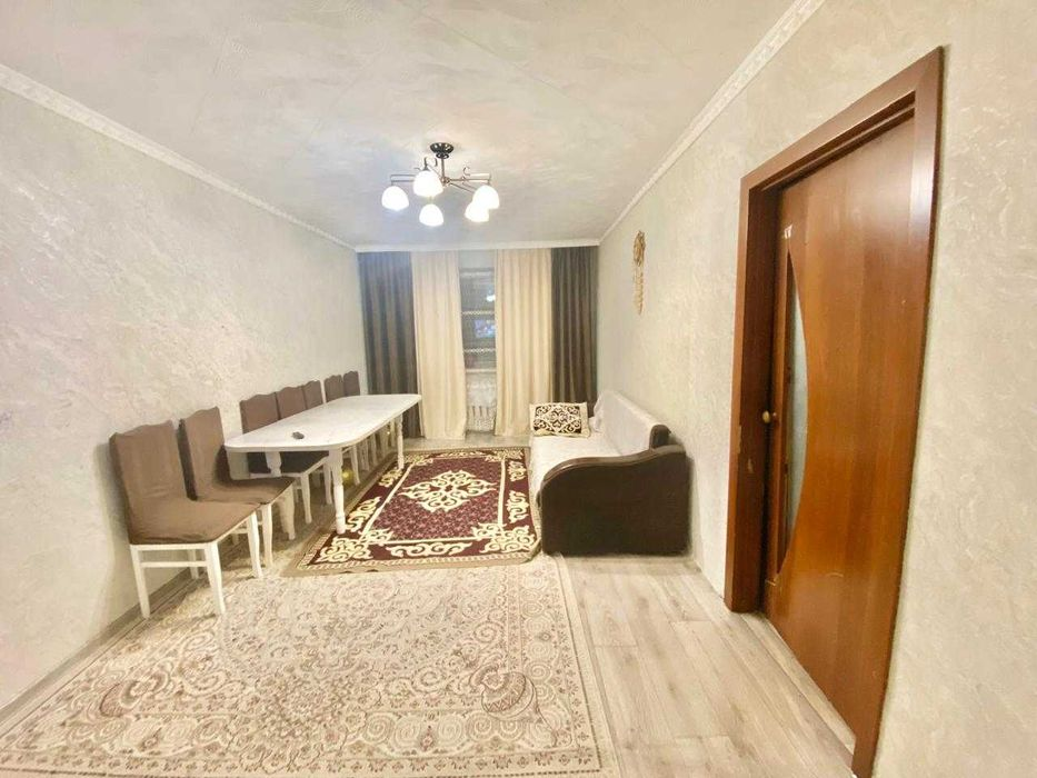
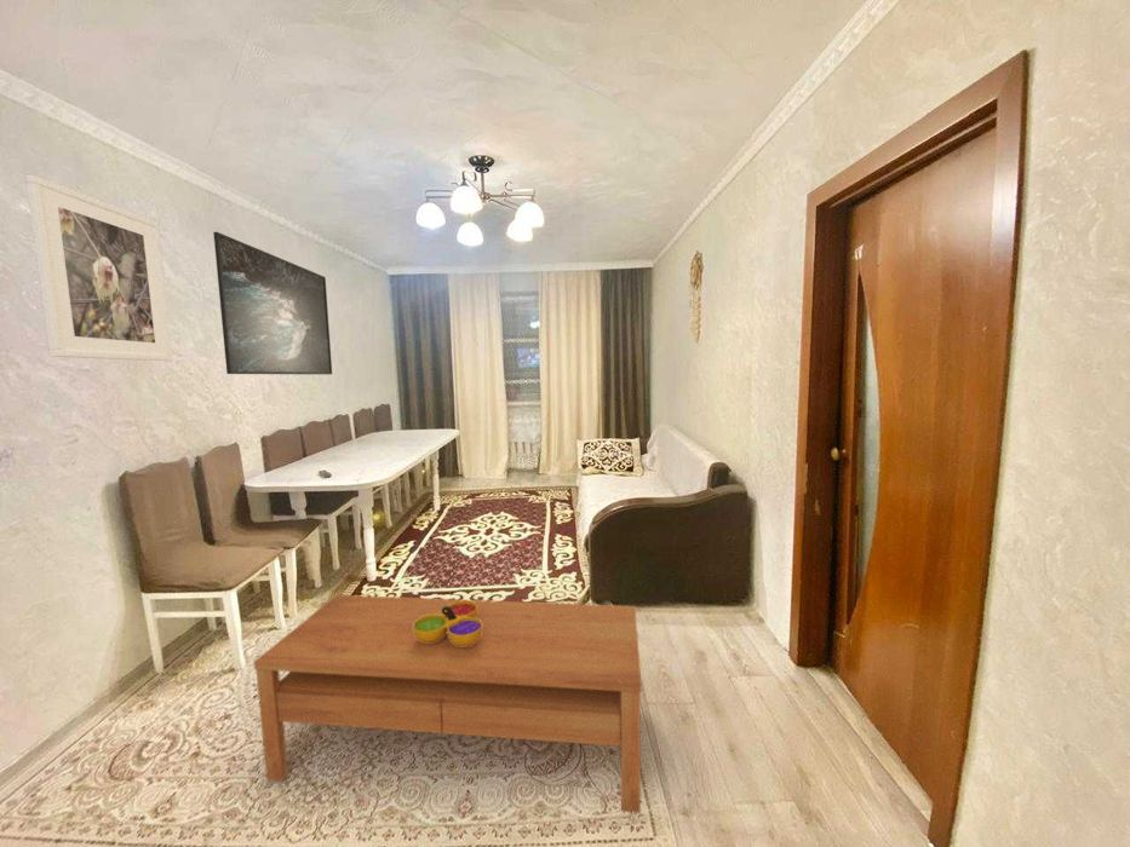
+ decorative bowl (454, 617)
+ coffee table (464, 686)
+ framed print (110, 281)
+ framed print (283, 317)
